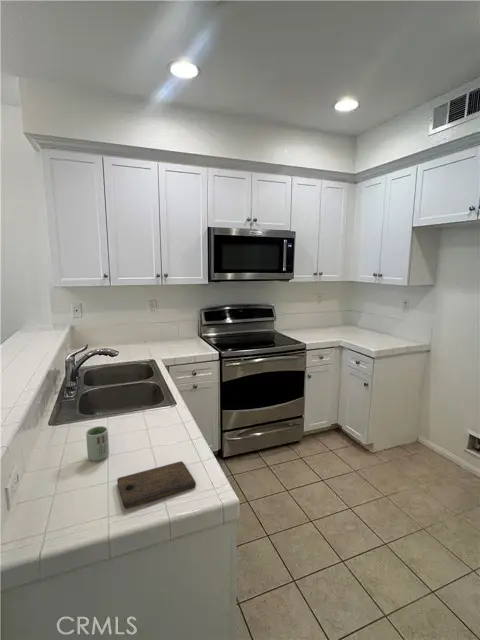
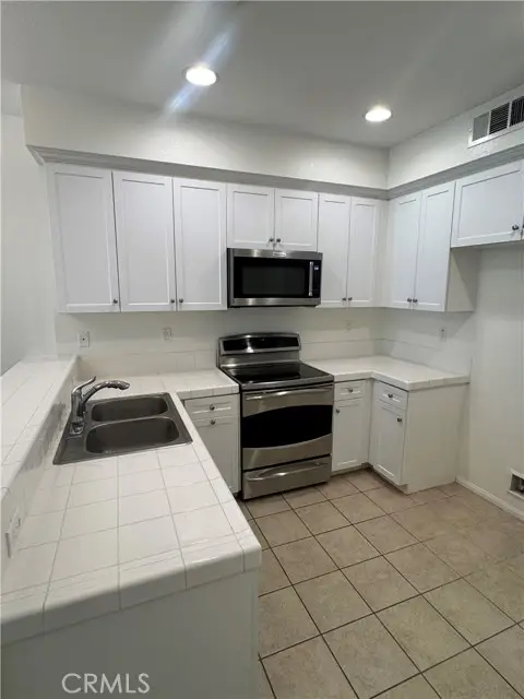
- cutting board (156, 482)
- cup (97, 443)
